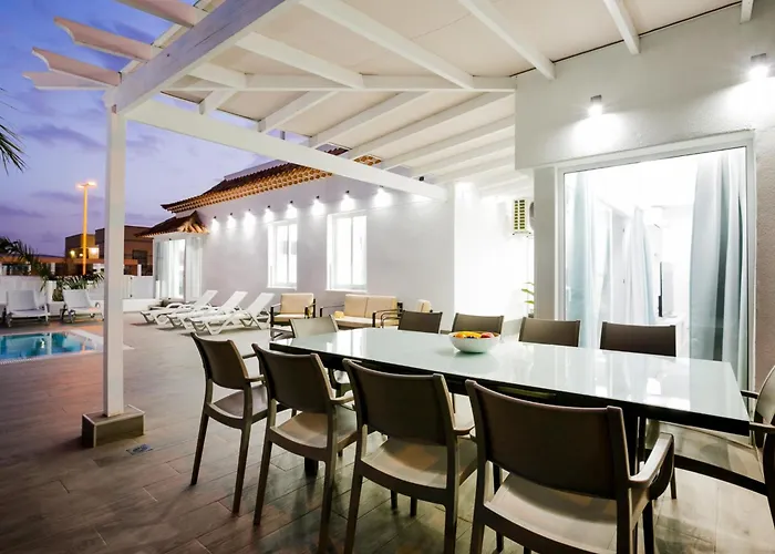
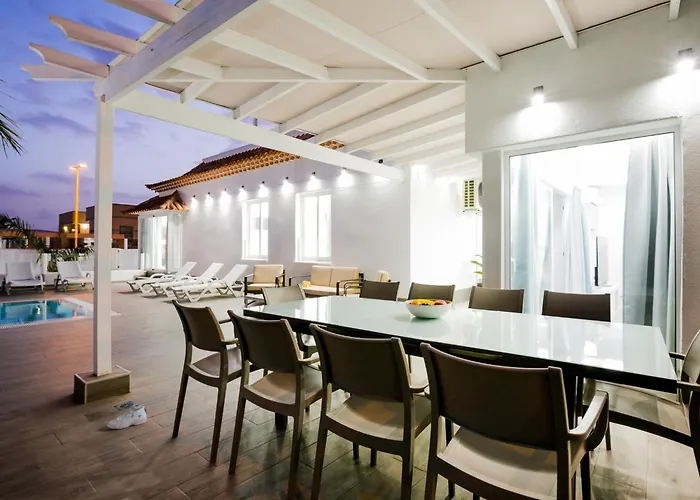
+ shoe (127, 416)
